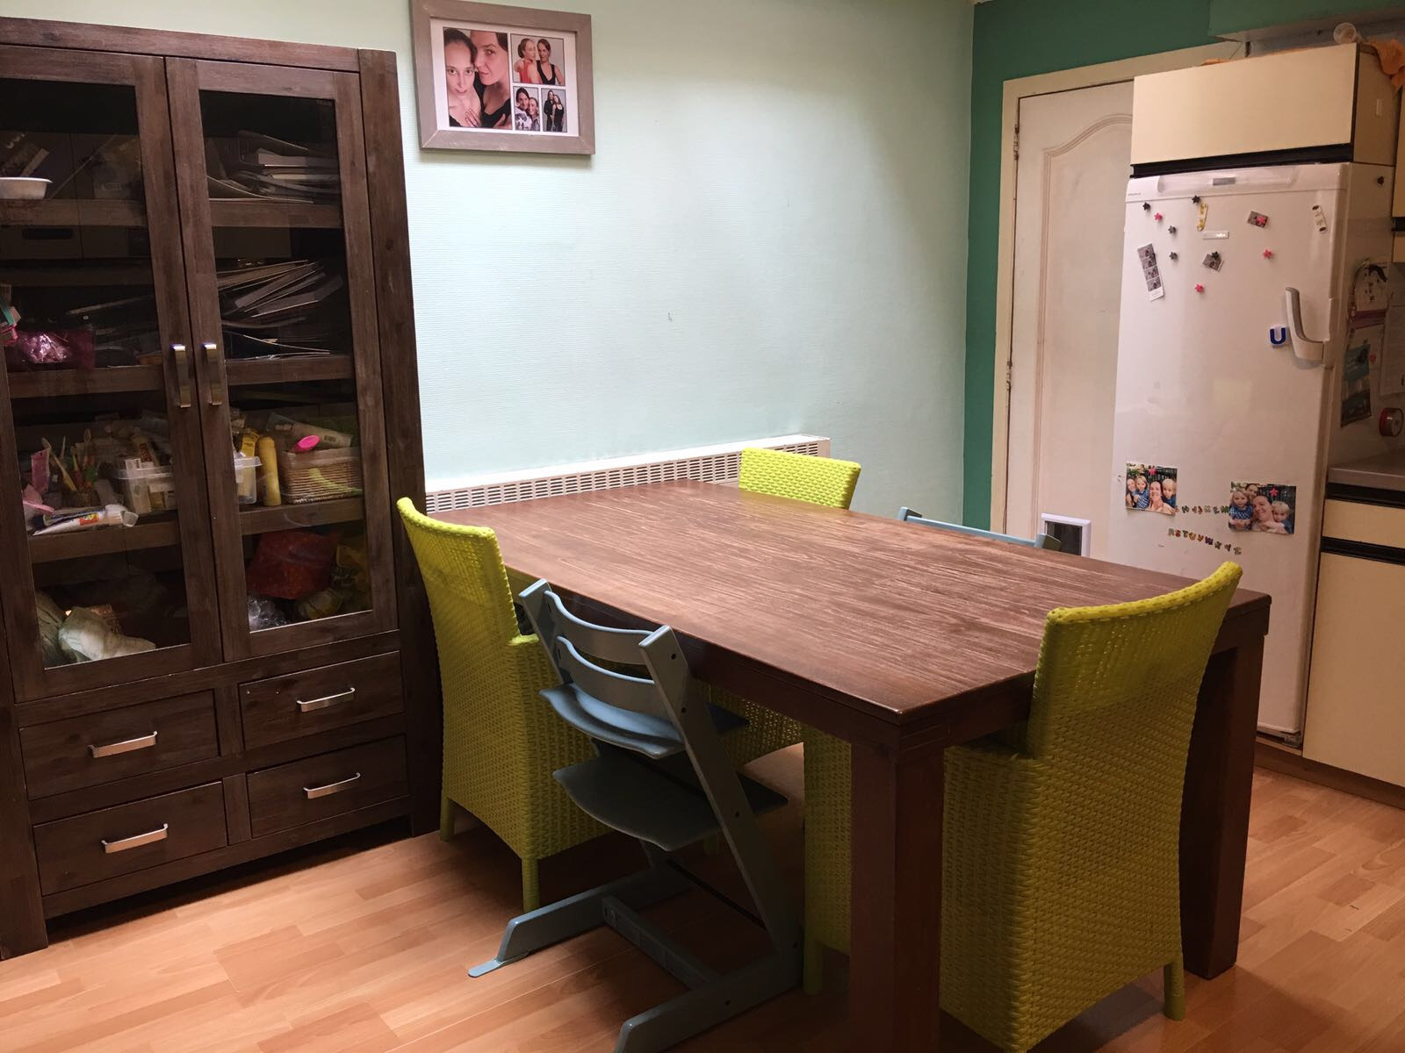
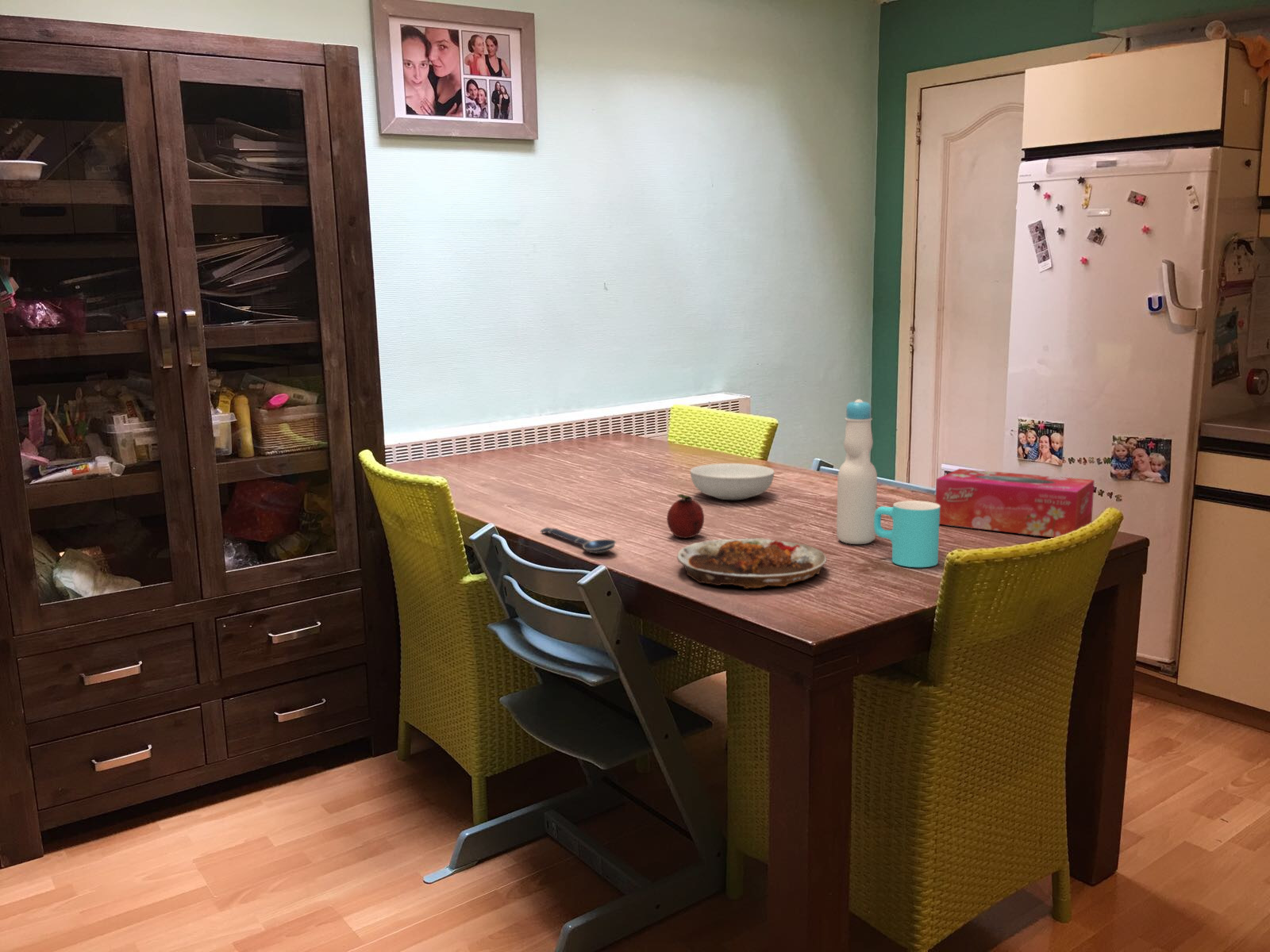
+ spoon (579, 537)
+ serving bowl (732, 483)
+ tissue box (1013, 501)
+ plate (751, 556)
+ cup (909, 532)
+ bottle (857, 470)
+ fruit (685, 514)
